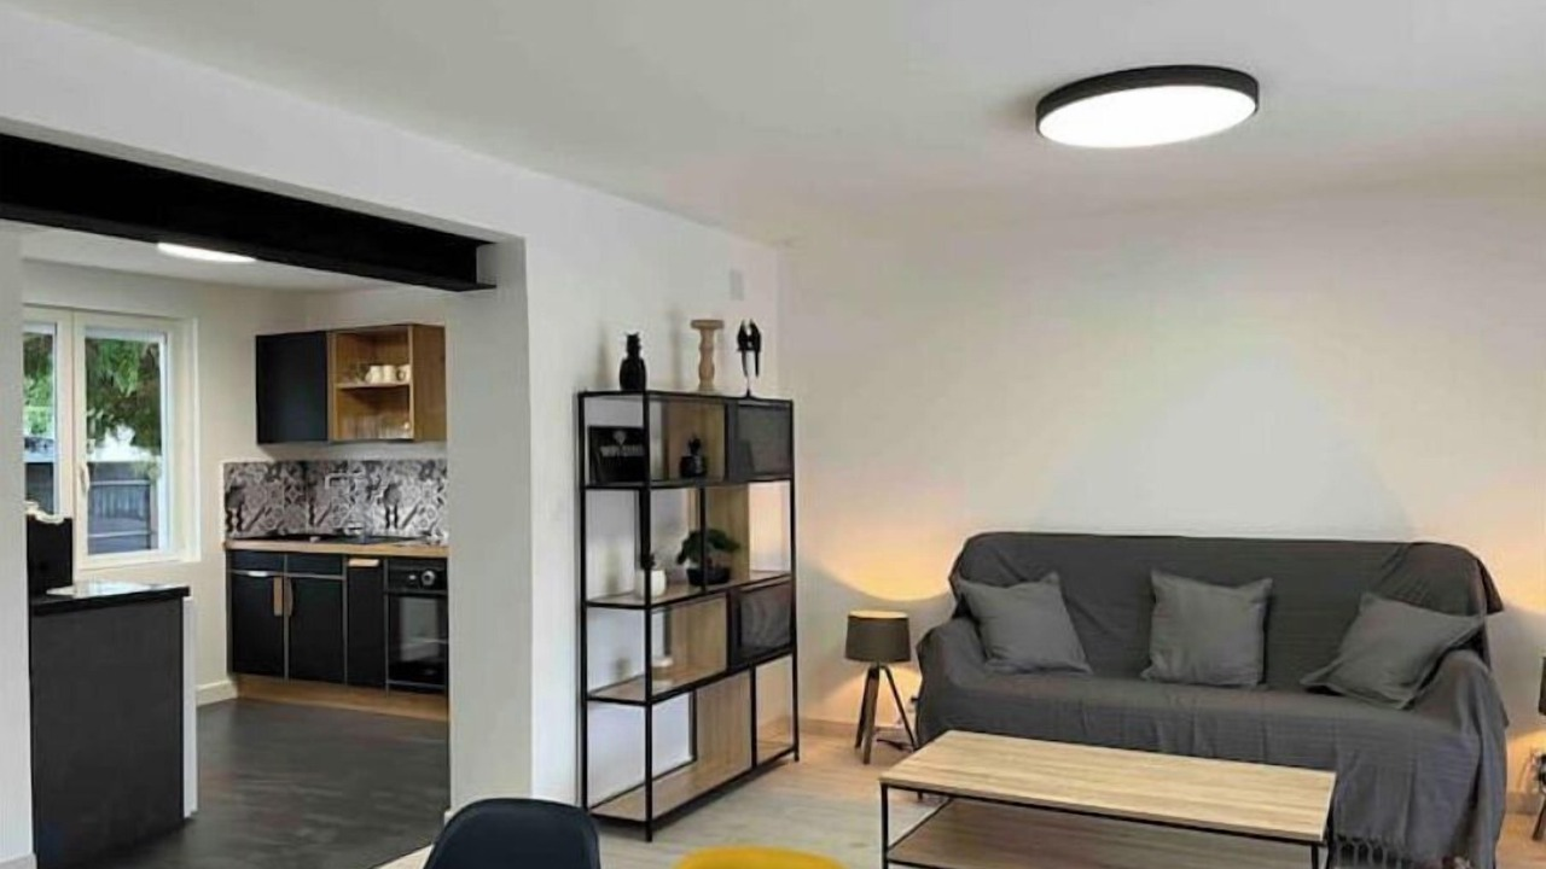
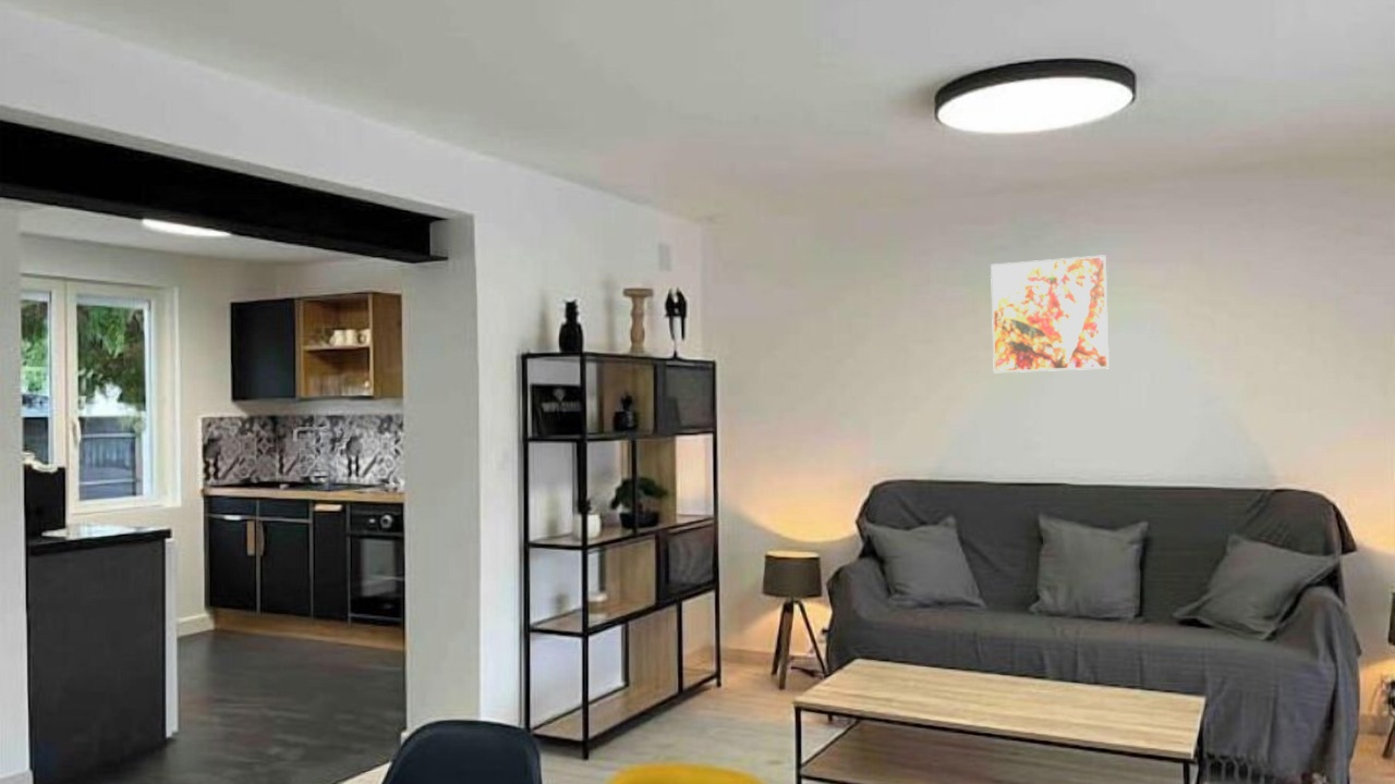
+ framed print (1048, 315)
